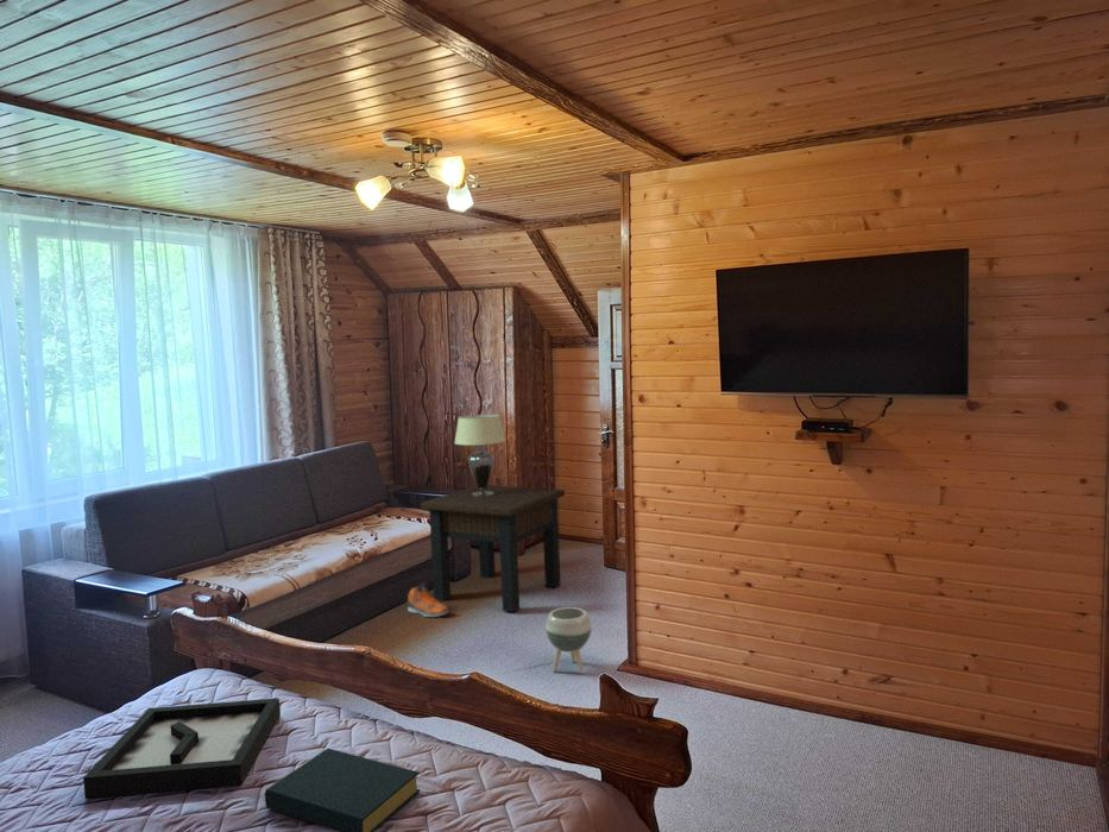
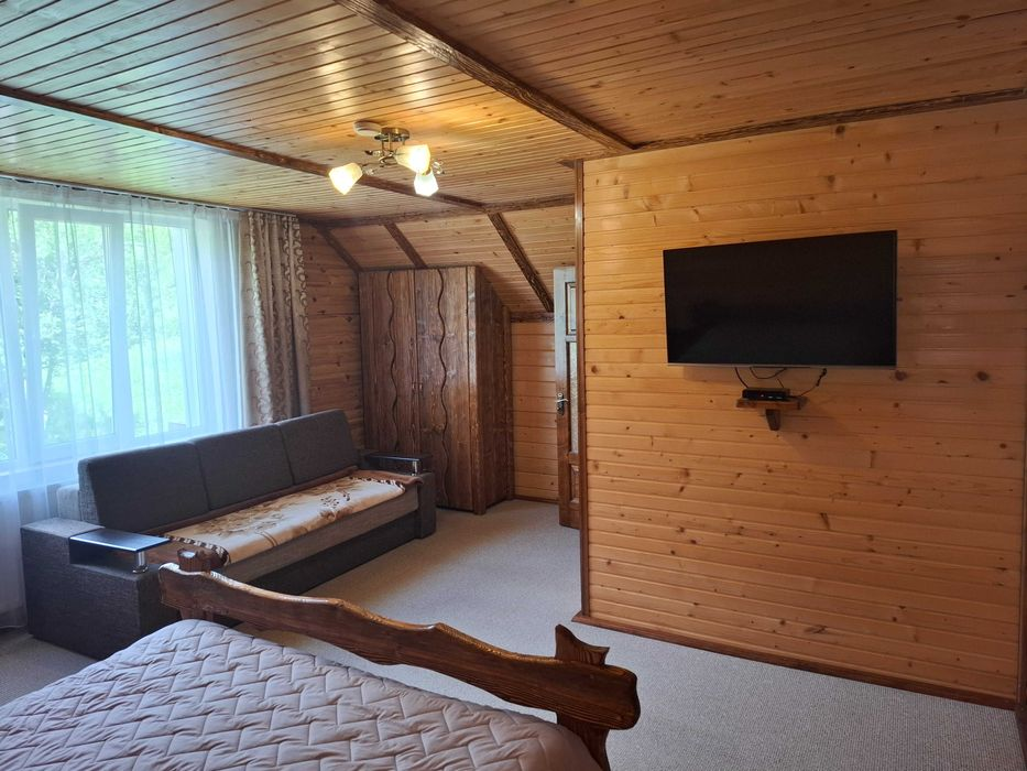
- sneaker (426, 599)
- lampshade (480, 454)
- side table (493, 544)
- hardback book (344, 790)
- planter (568, 641)
- decorative tray (191, 743)
